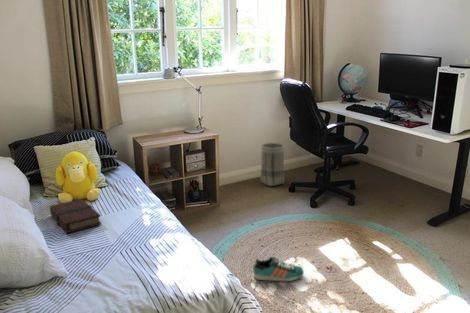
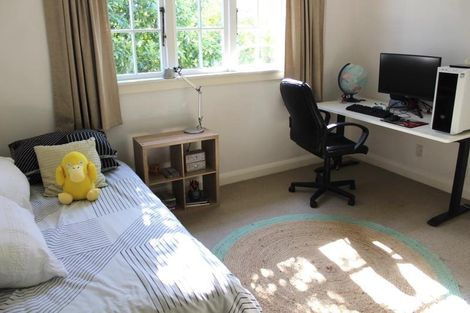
- sneaker (278, 267)
- basket (272, 164)
- book (75, 214)
